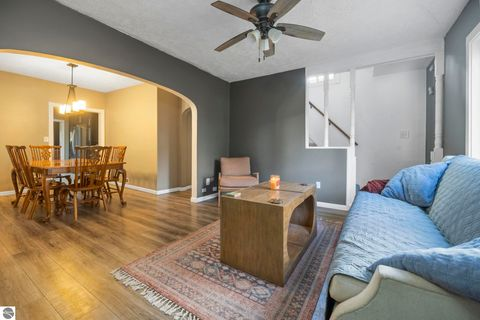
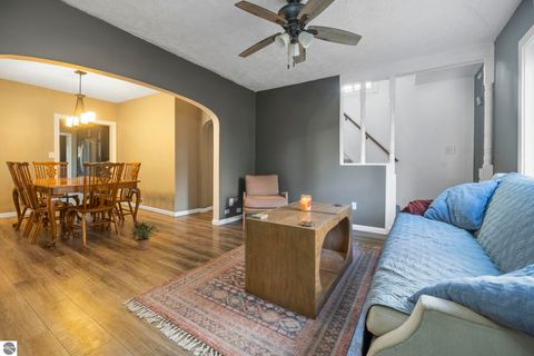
+ potted plant (145, 233)
